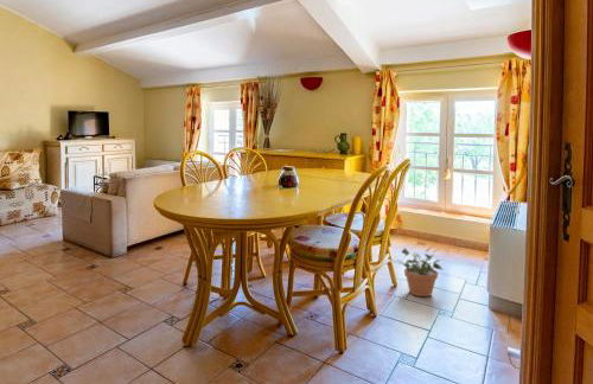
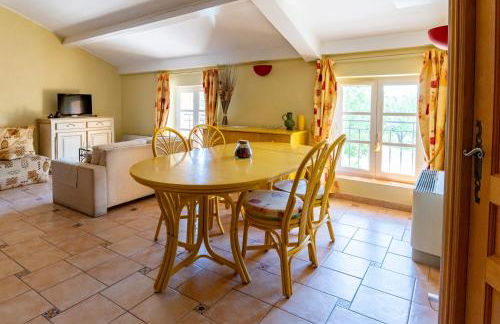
- potted plant (421, 270)
